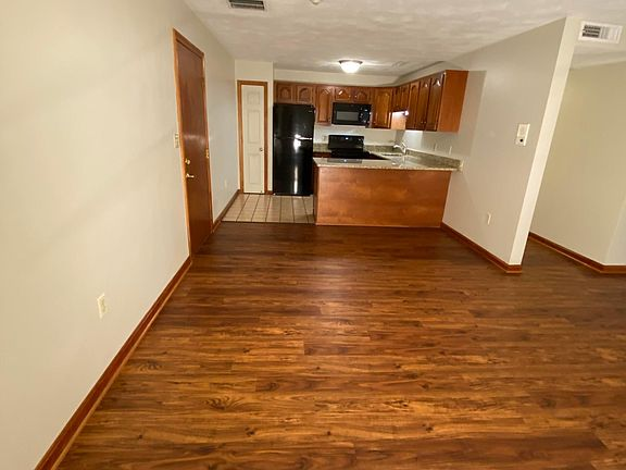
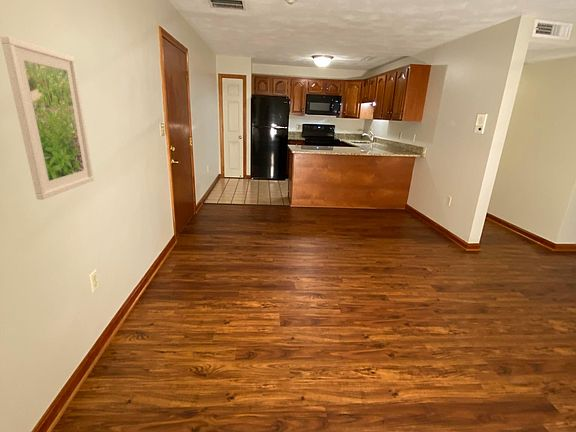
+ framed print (56, 123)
